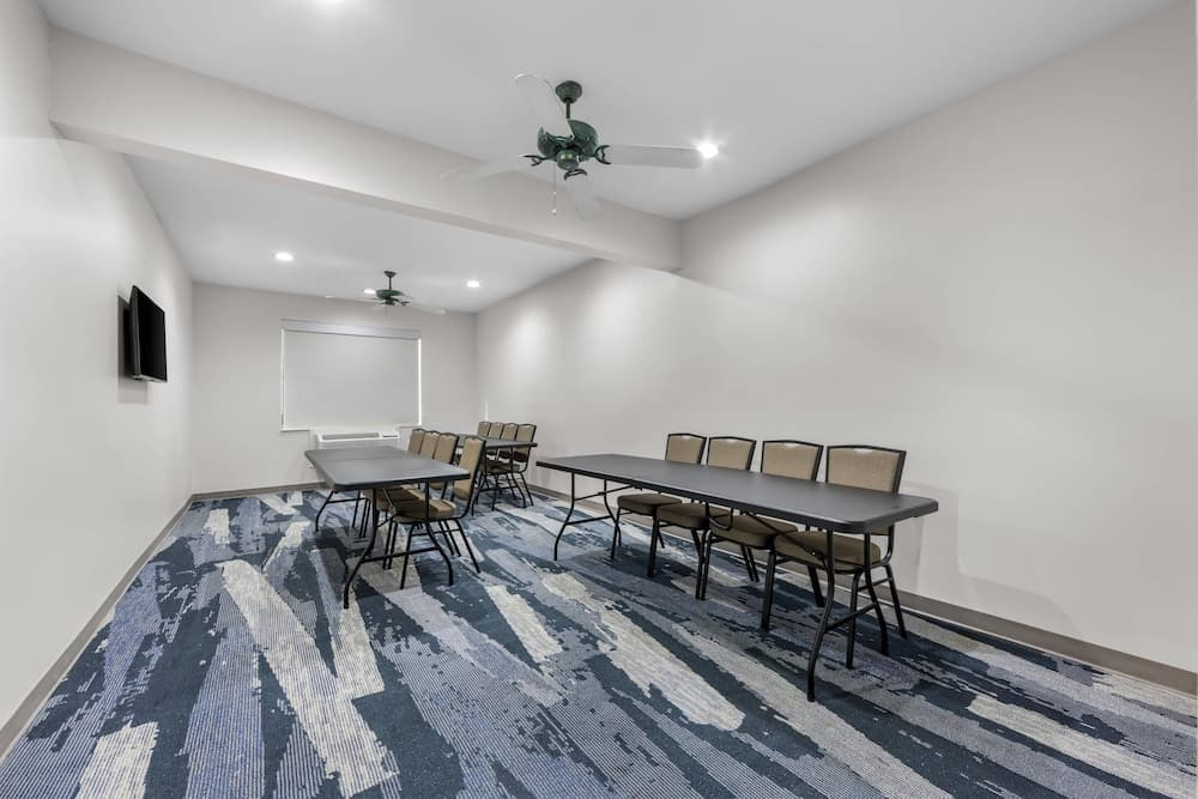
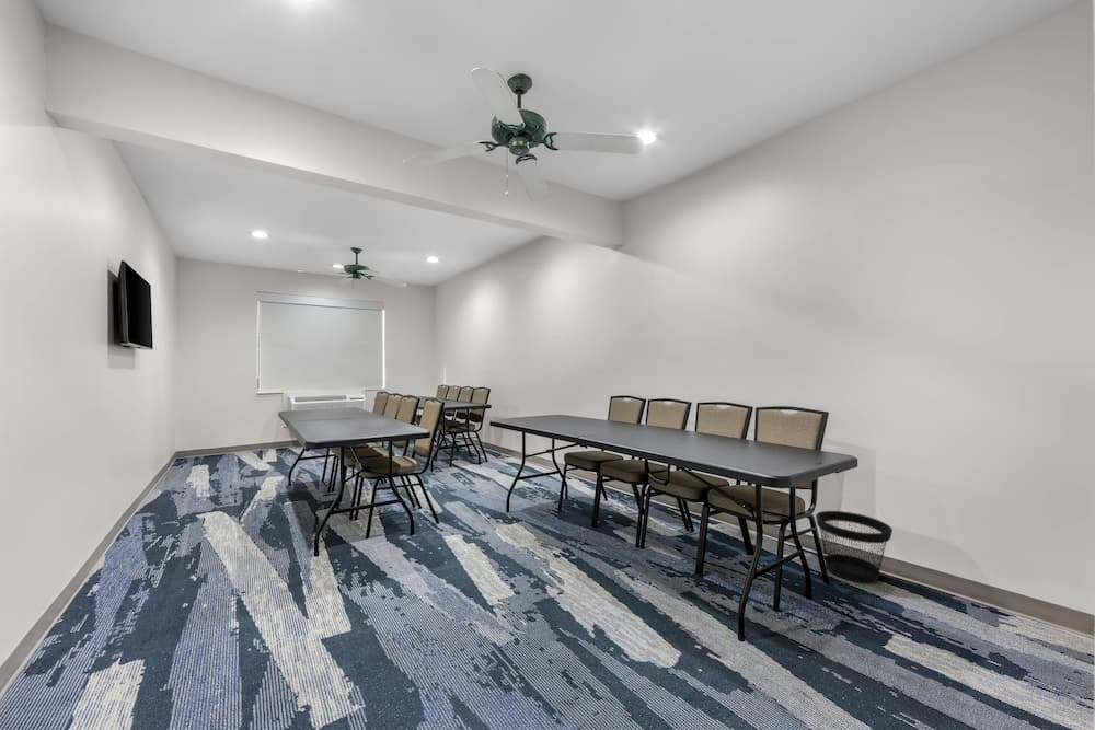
+ wastebasket (852, 546)
